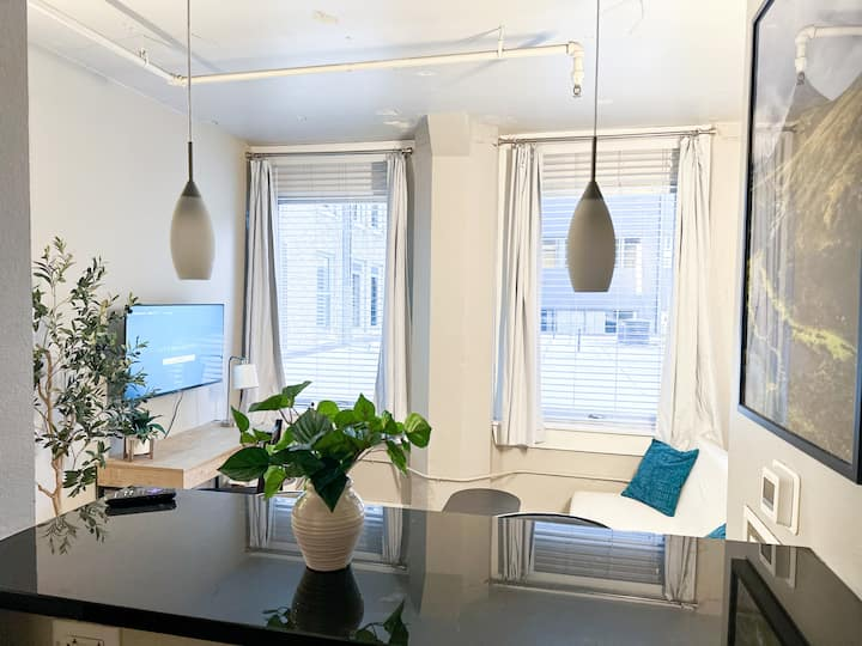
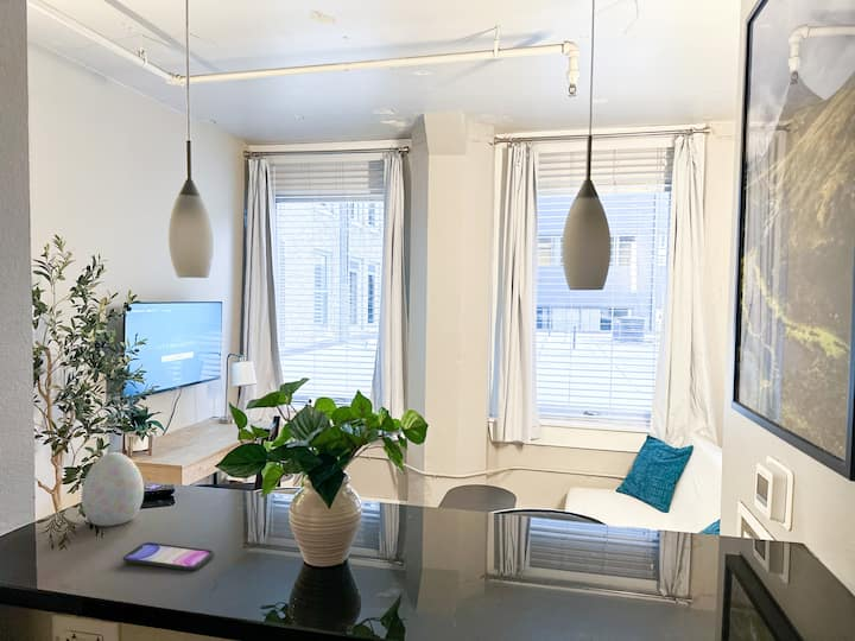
+ decorative egg (113, 485)
+ smartphone (169, 556)
